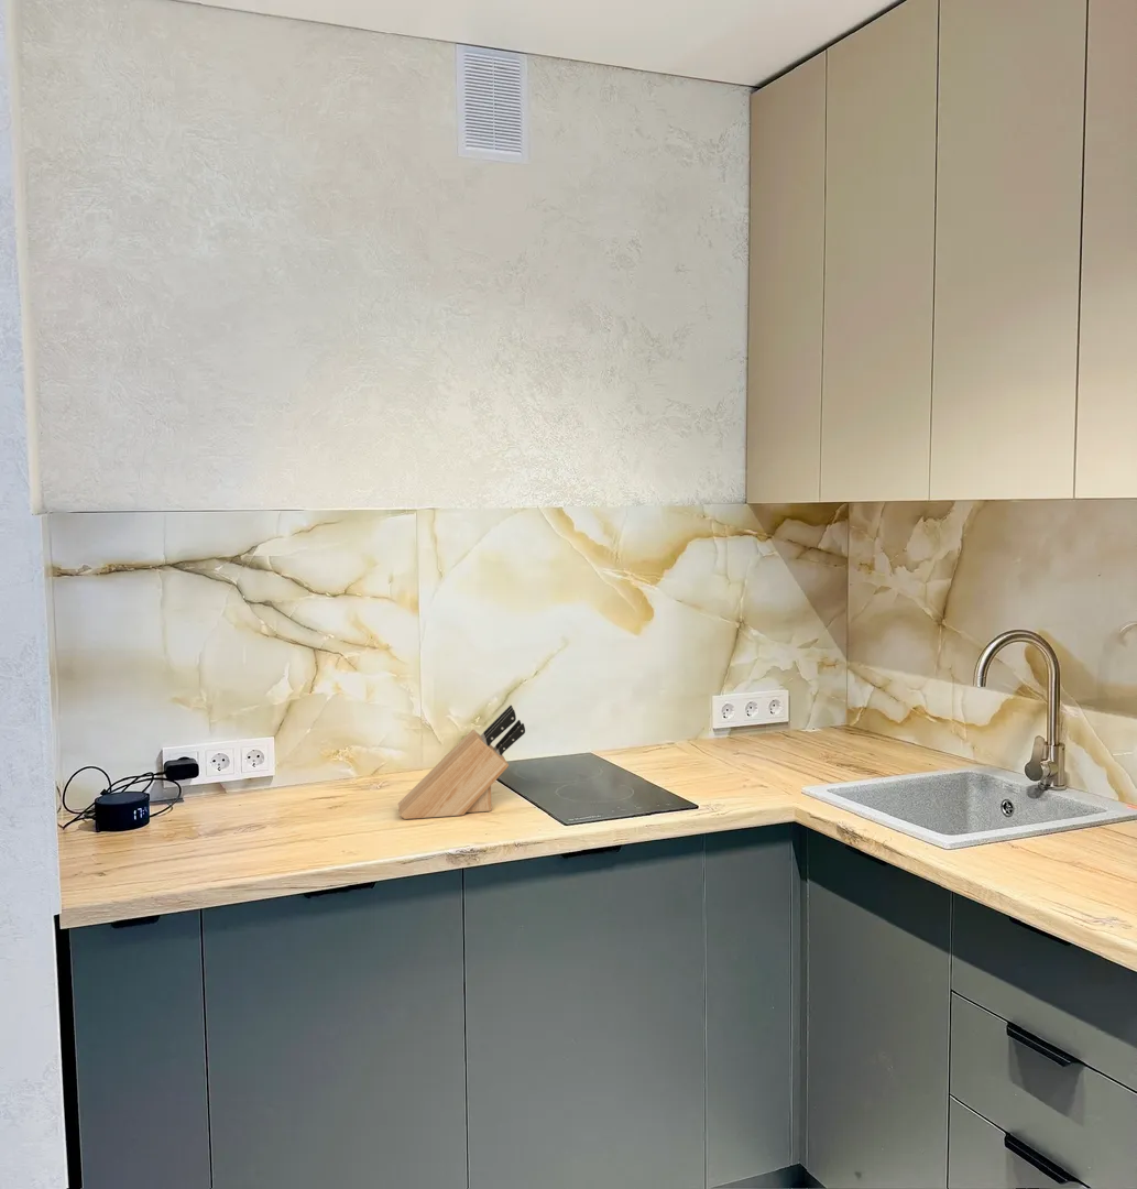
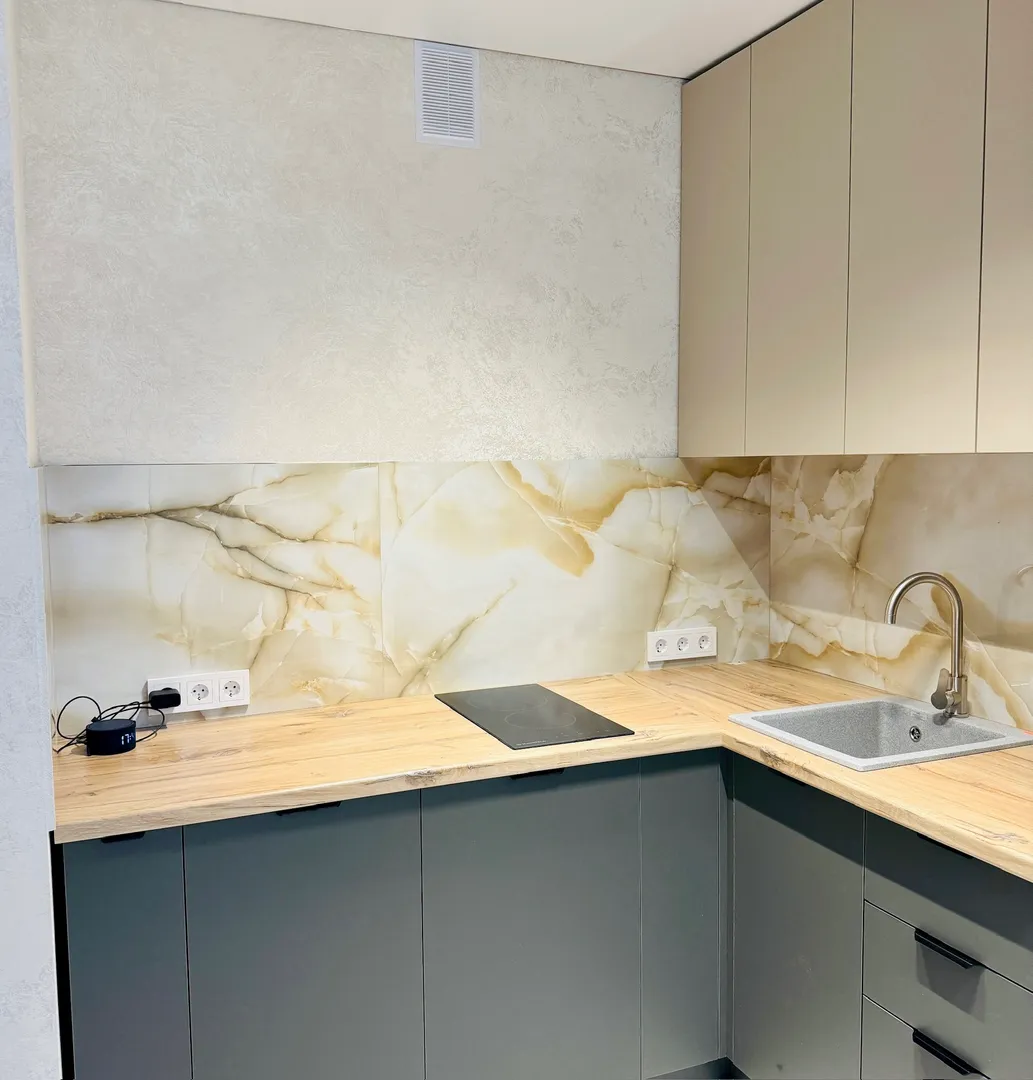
- knife block (461, 759)
